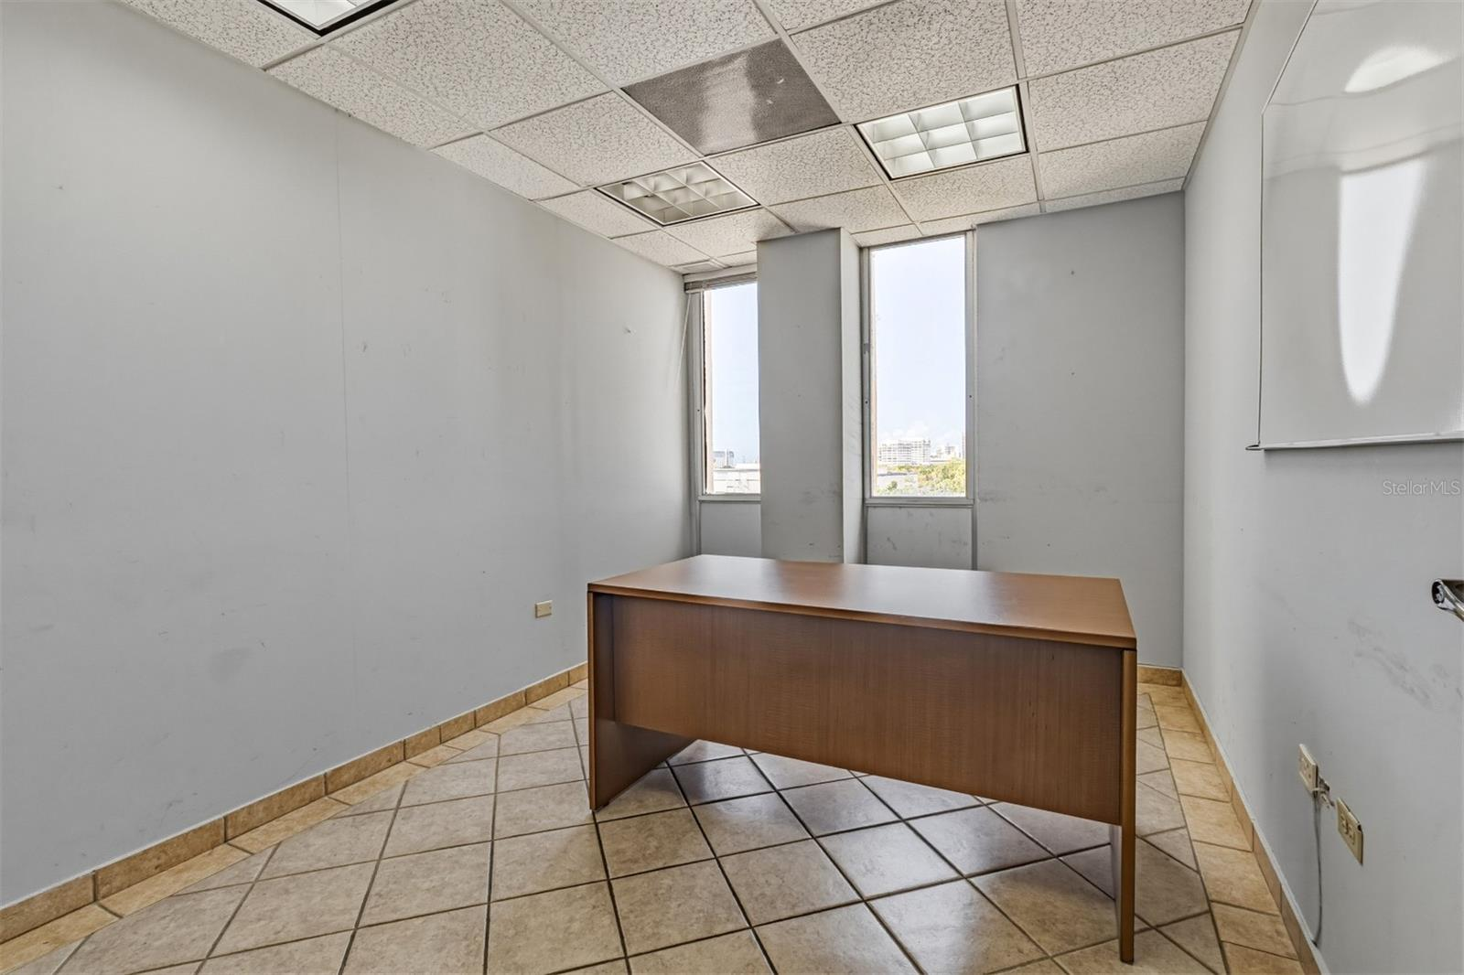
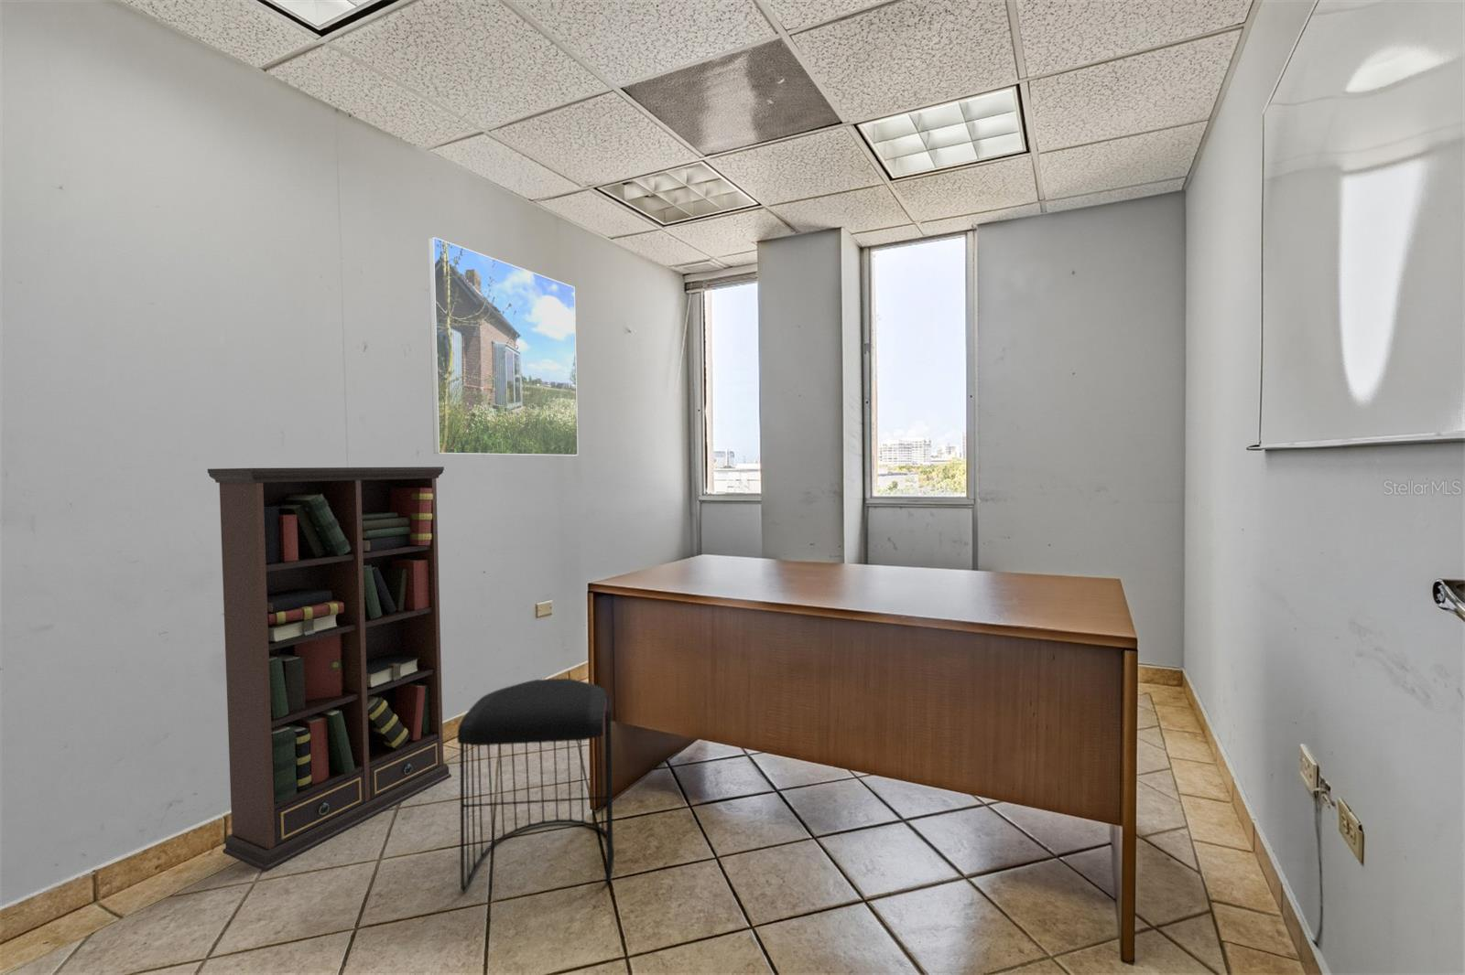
+ bookcase (344, 640)
+ stool (542, 775)
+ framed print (512, 360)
